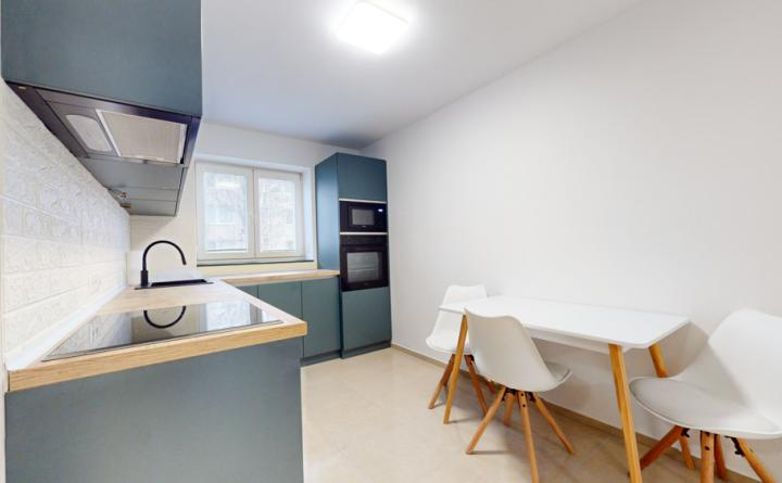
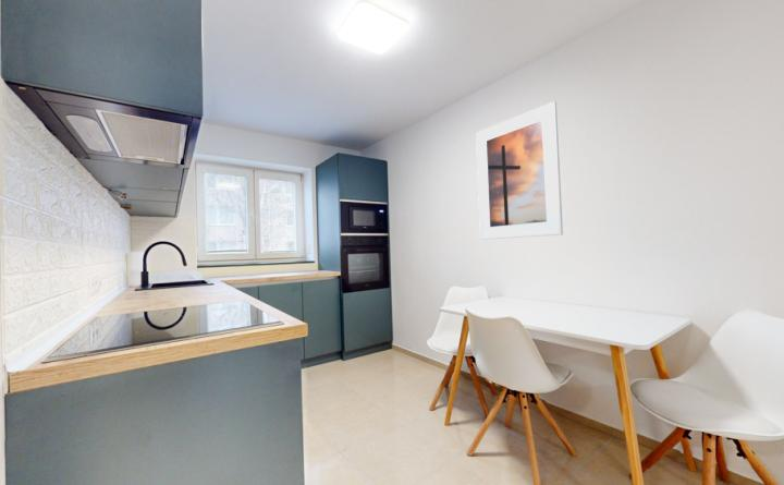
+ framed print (514, 178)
